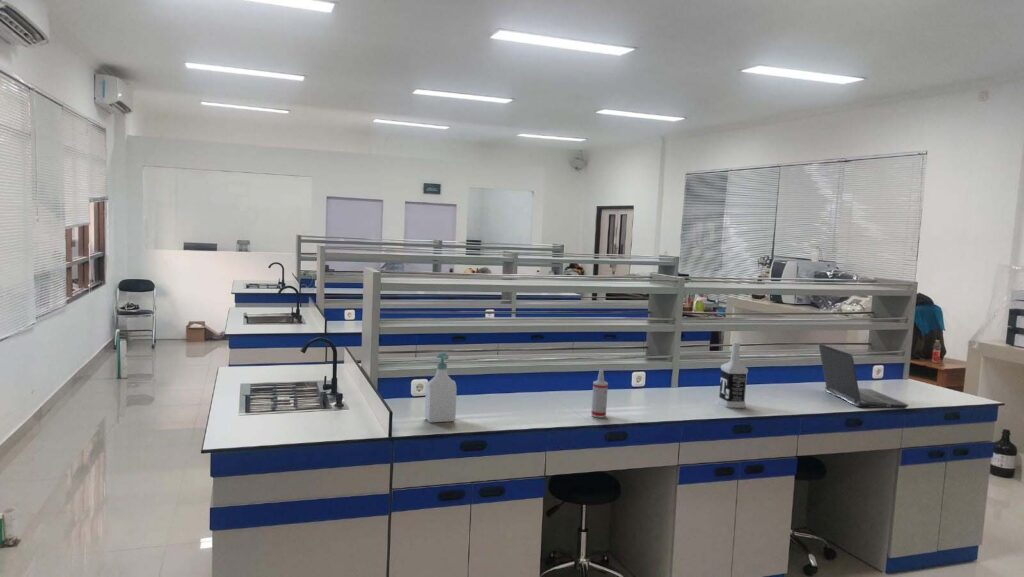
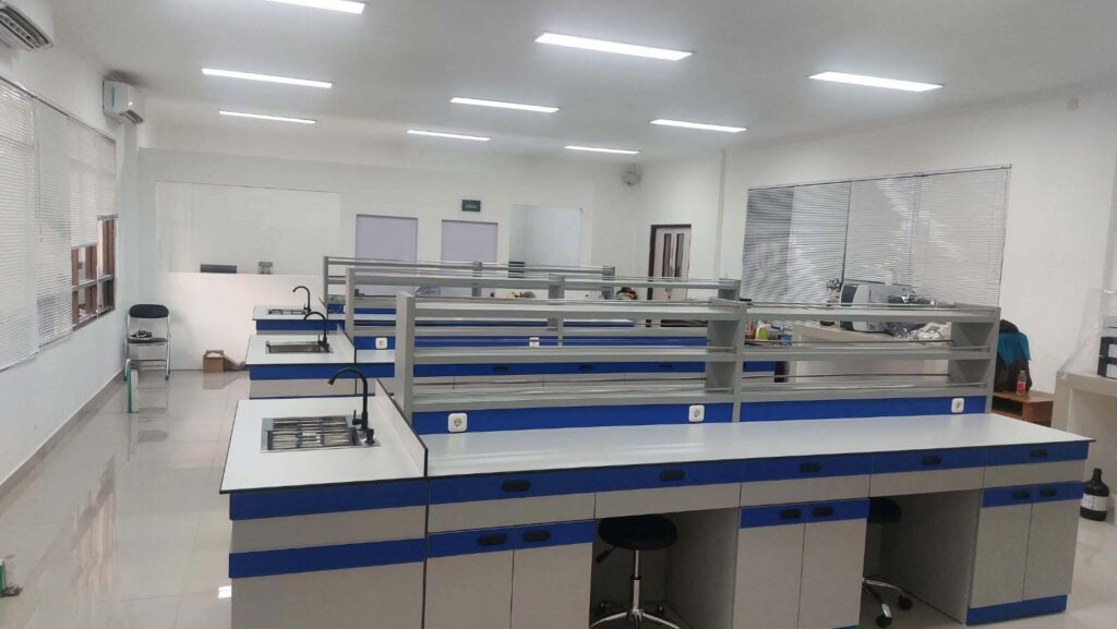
- laptop computer (856, 377)
- vodka (733, 373)
- spray bottle (599, 392)
- soap bottle (441, 386)
